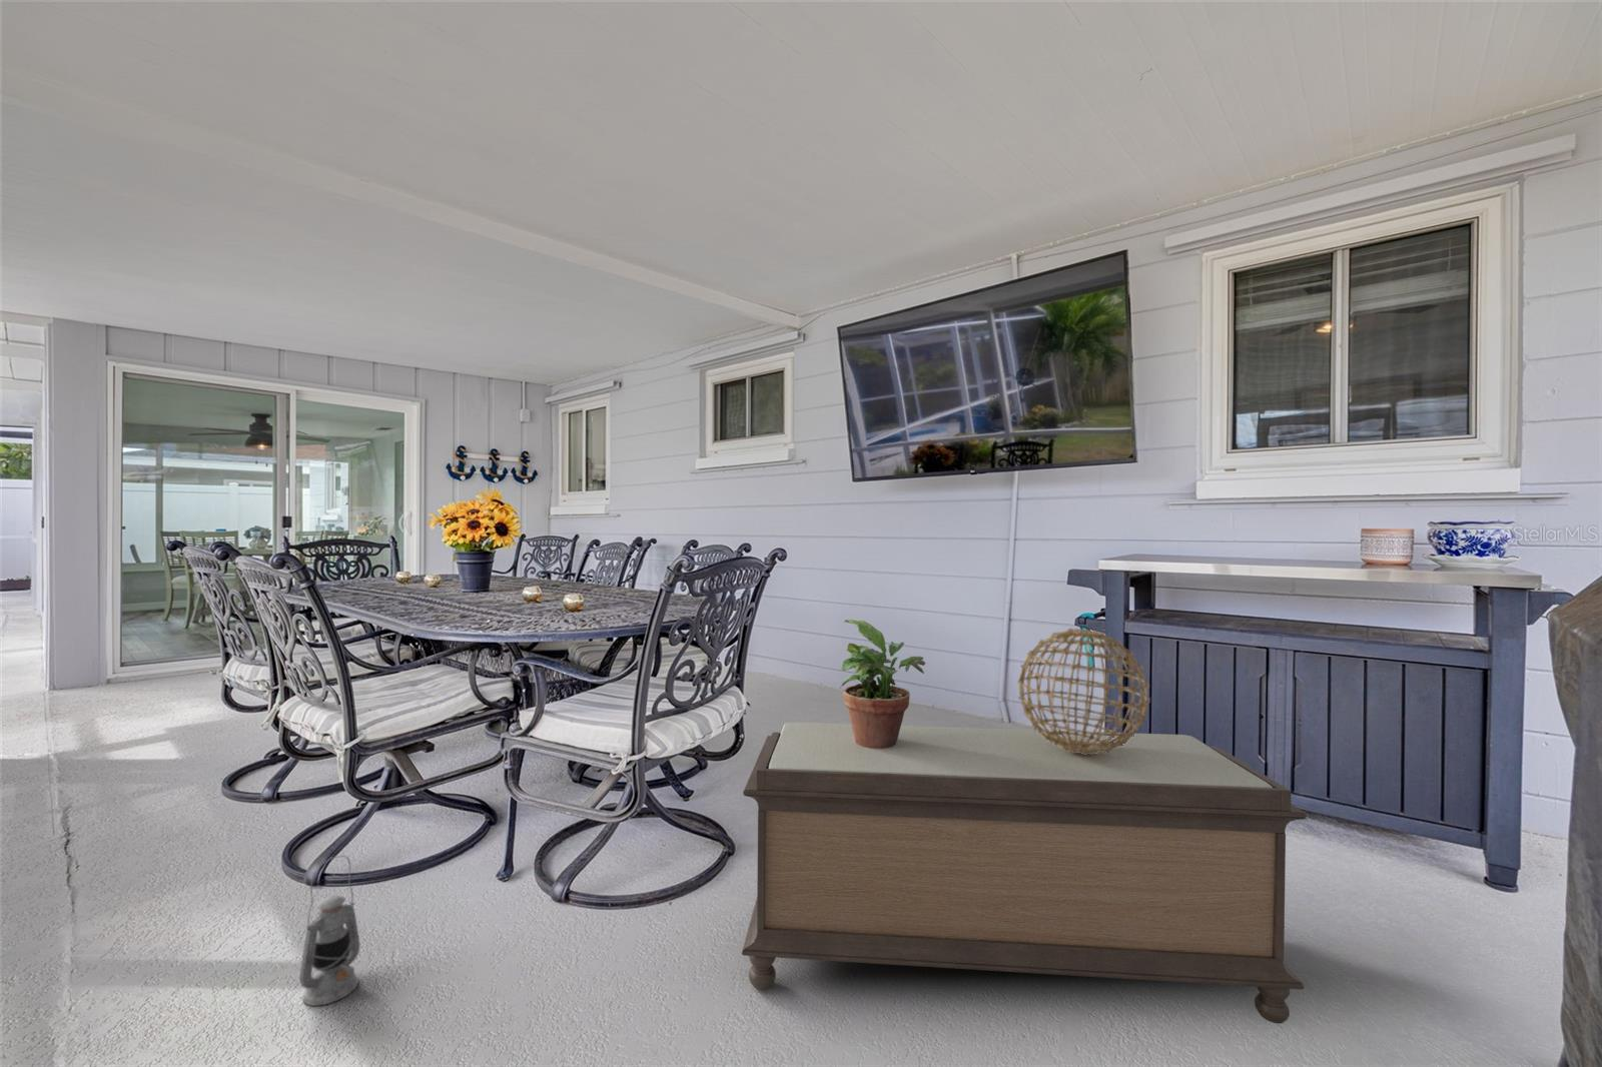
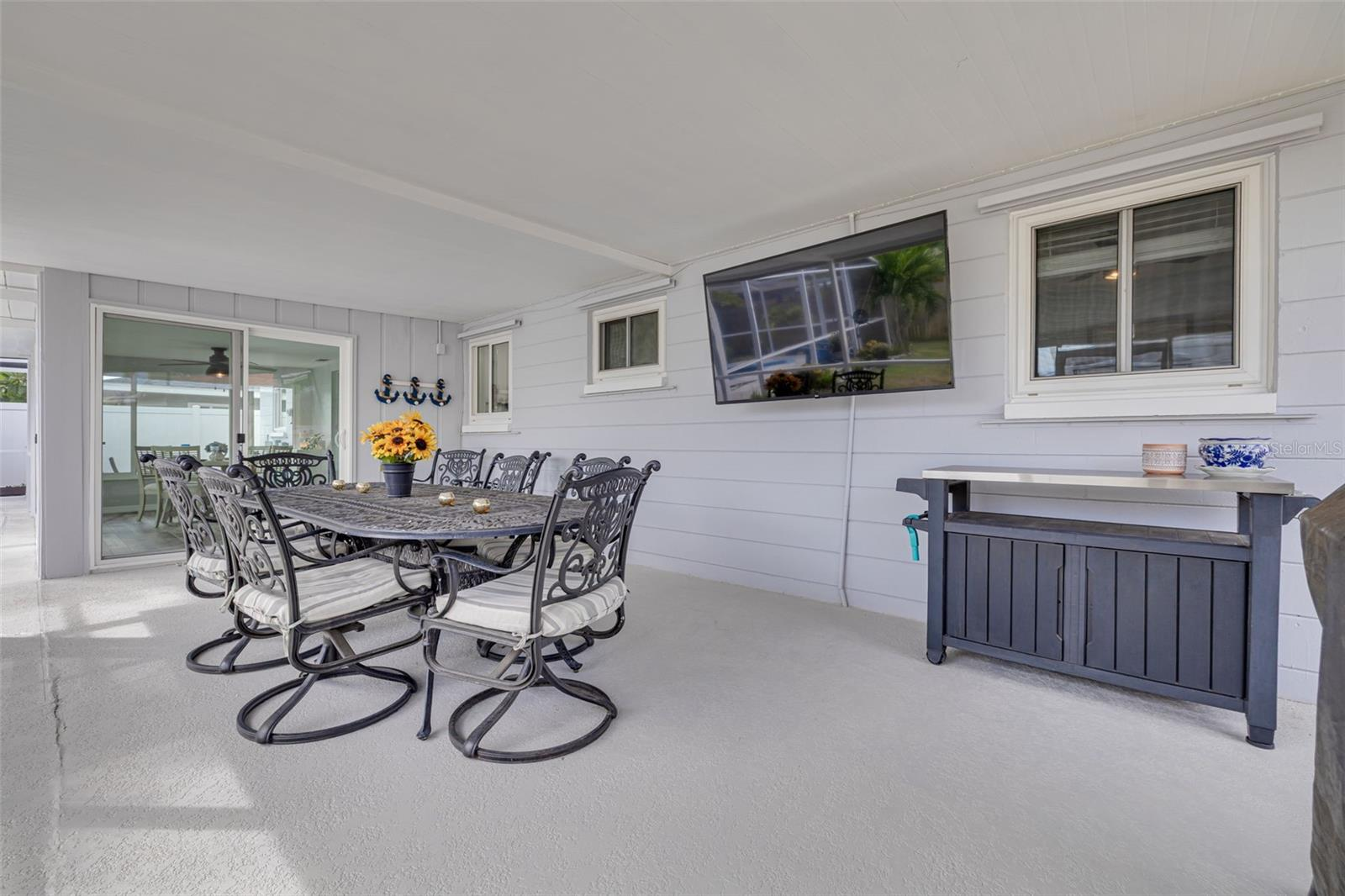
- lantern (330, 923)
- lantern (1078, 690)
- bench (996, 851)
- potted plant (886, 684)
